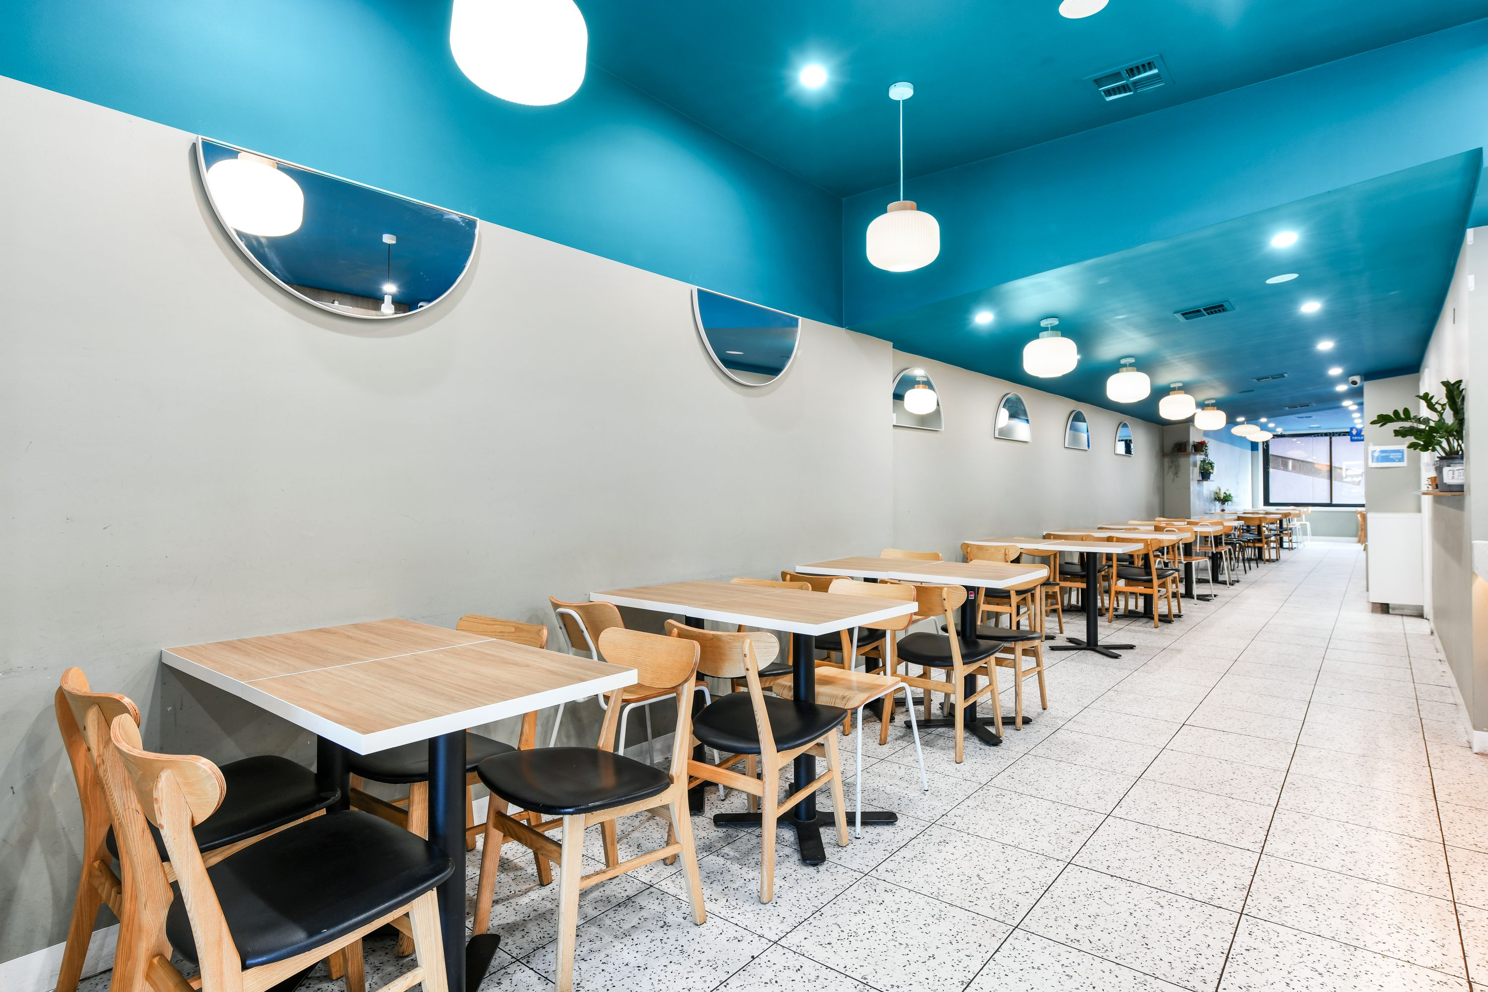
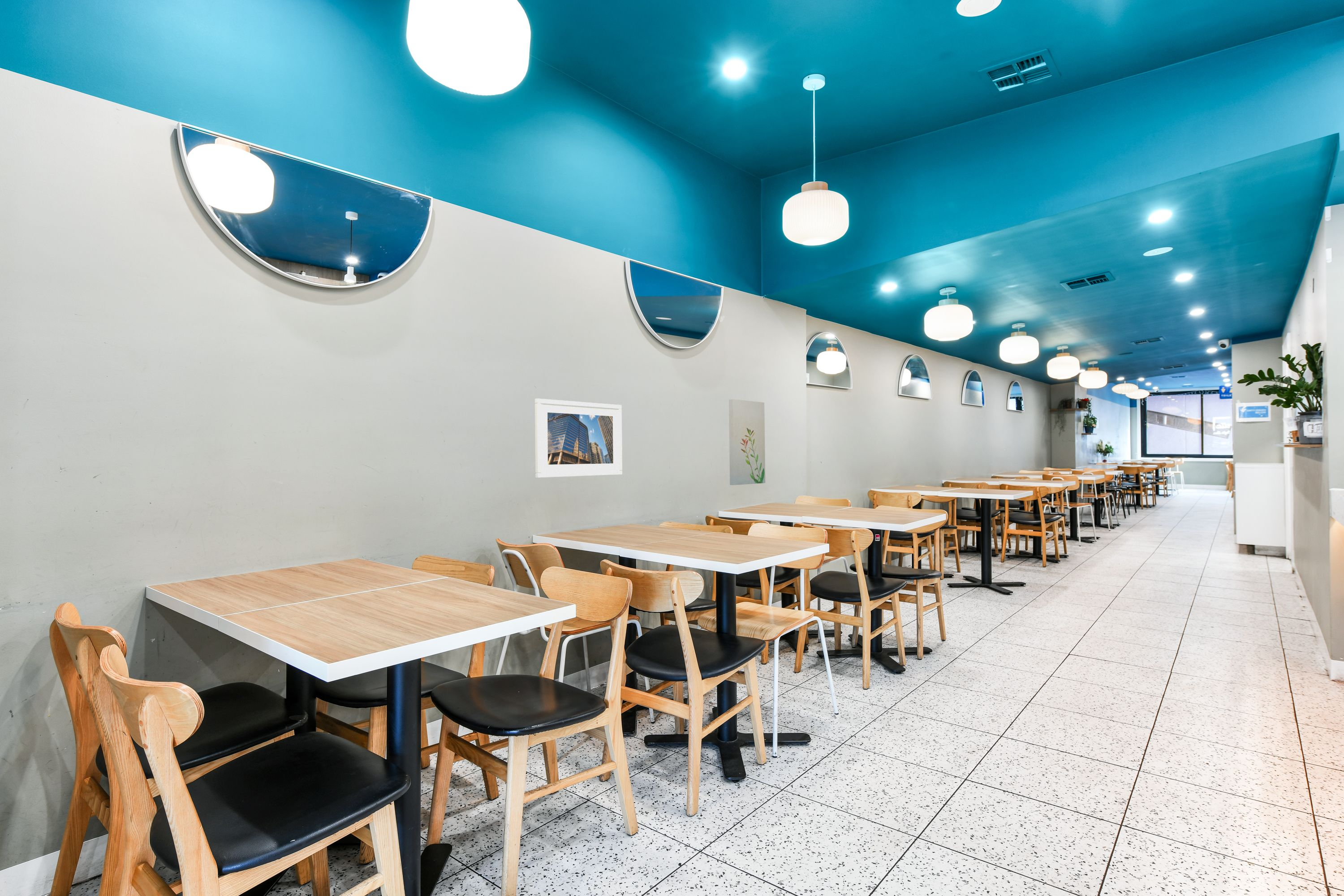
+ wall art (747, 442)
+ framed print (581, 439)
